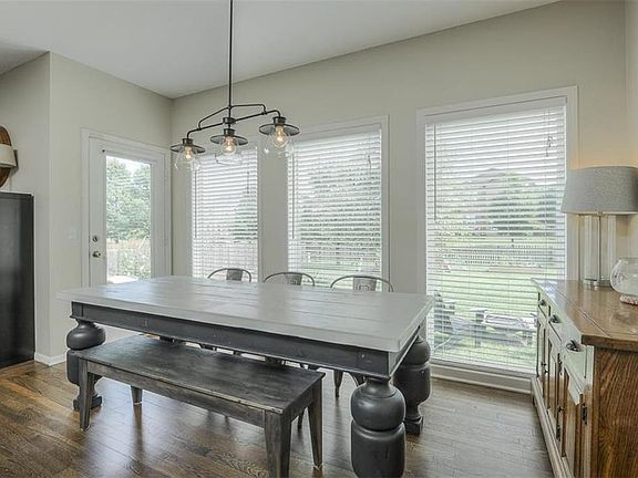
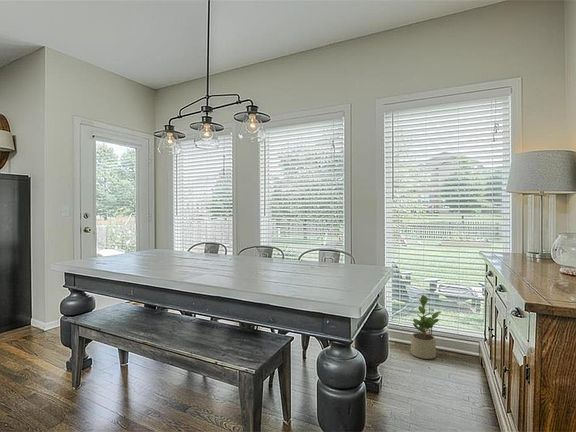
+ potted plant (425, 324)
